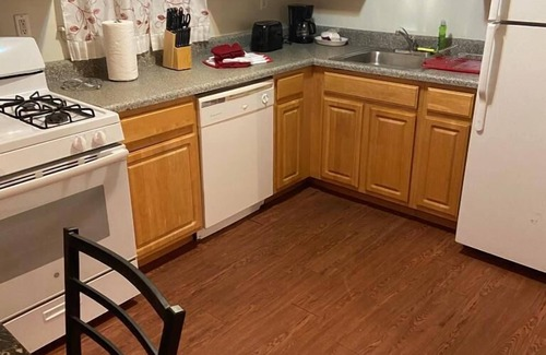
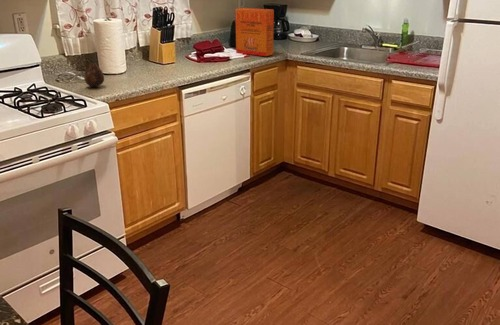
+ fruit (93, 74)
+ cereal box (254, 31)
